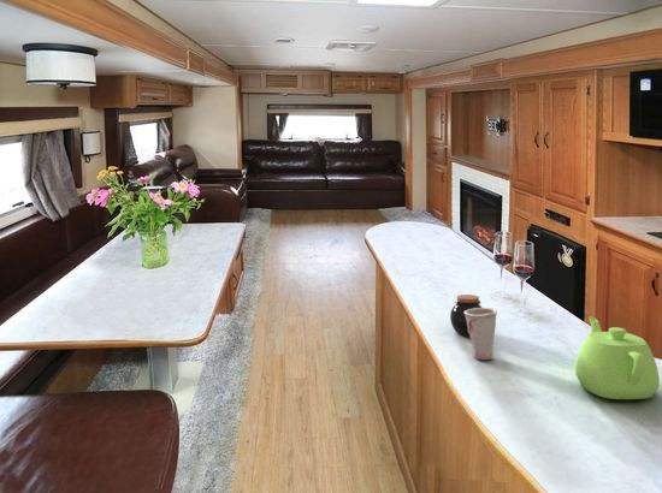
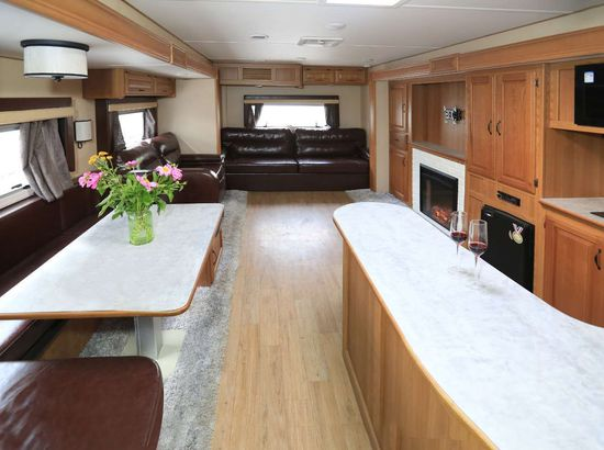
- teapot (614, 356)
- jar (465, 316)
- cup (479, 333)
